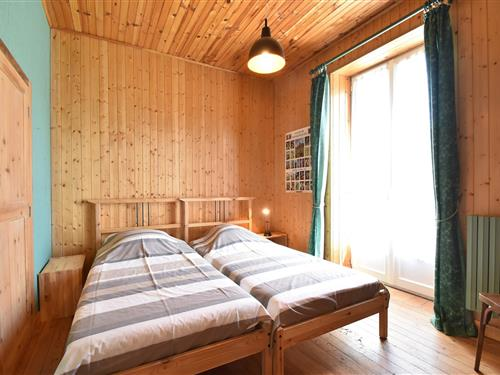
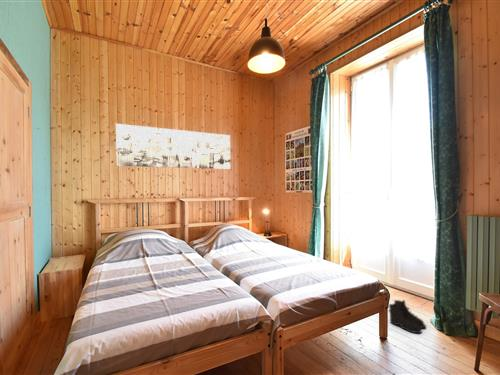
+ wall art (179, 149)
+ boots (406, 314)
